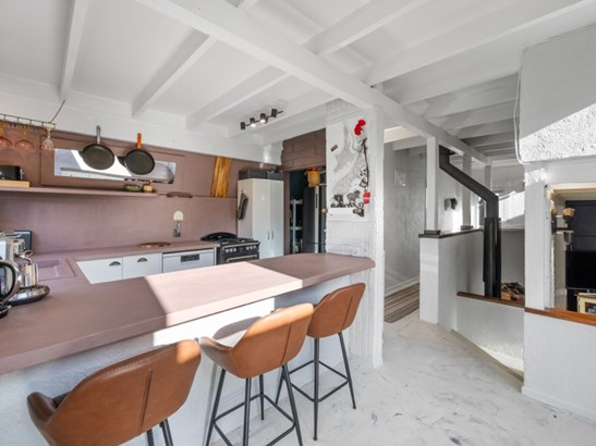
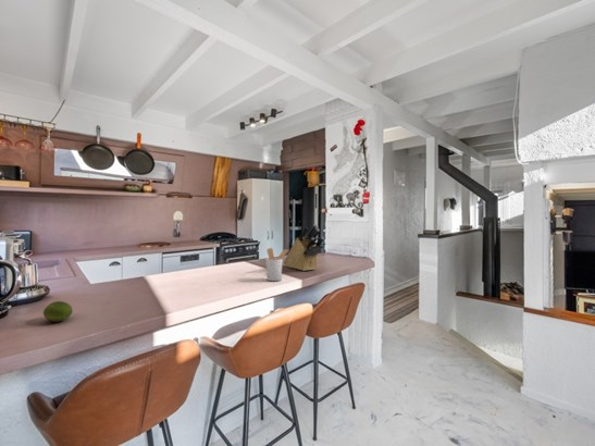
+ knife block (302, 246)
+ utensil holder (277, 263)
+ fruit (58, 311)
